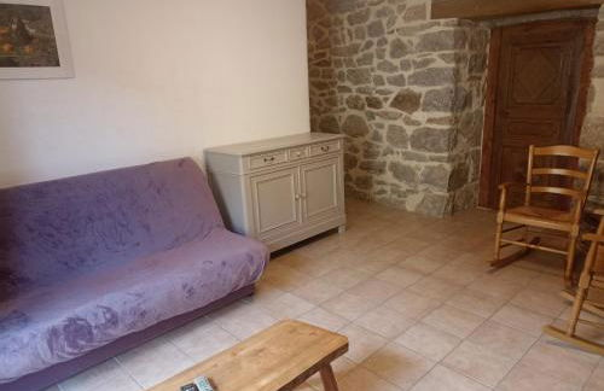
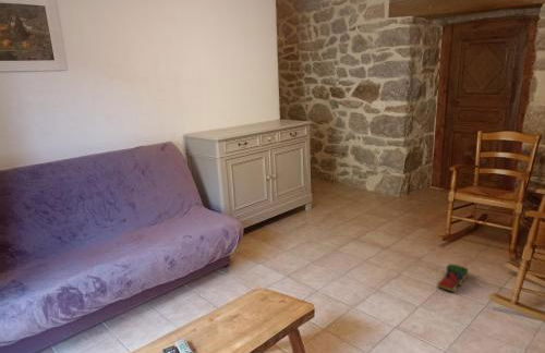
+ toy train (453, 273)
